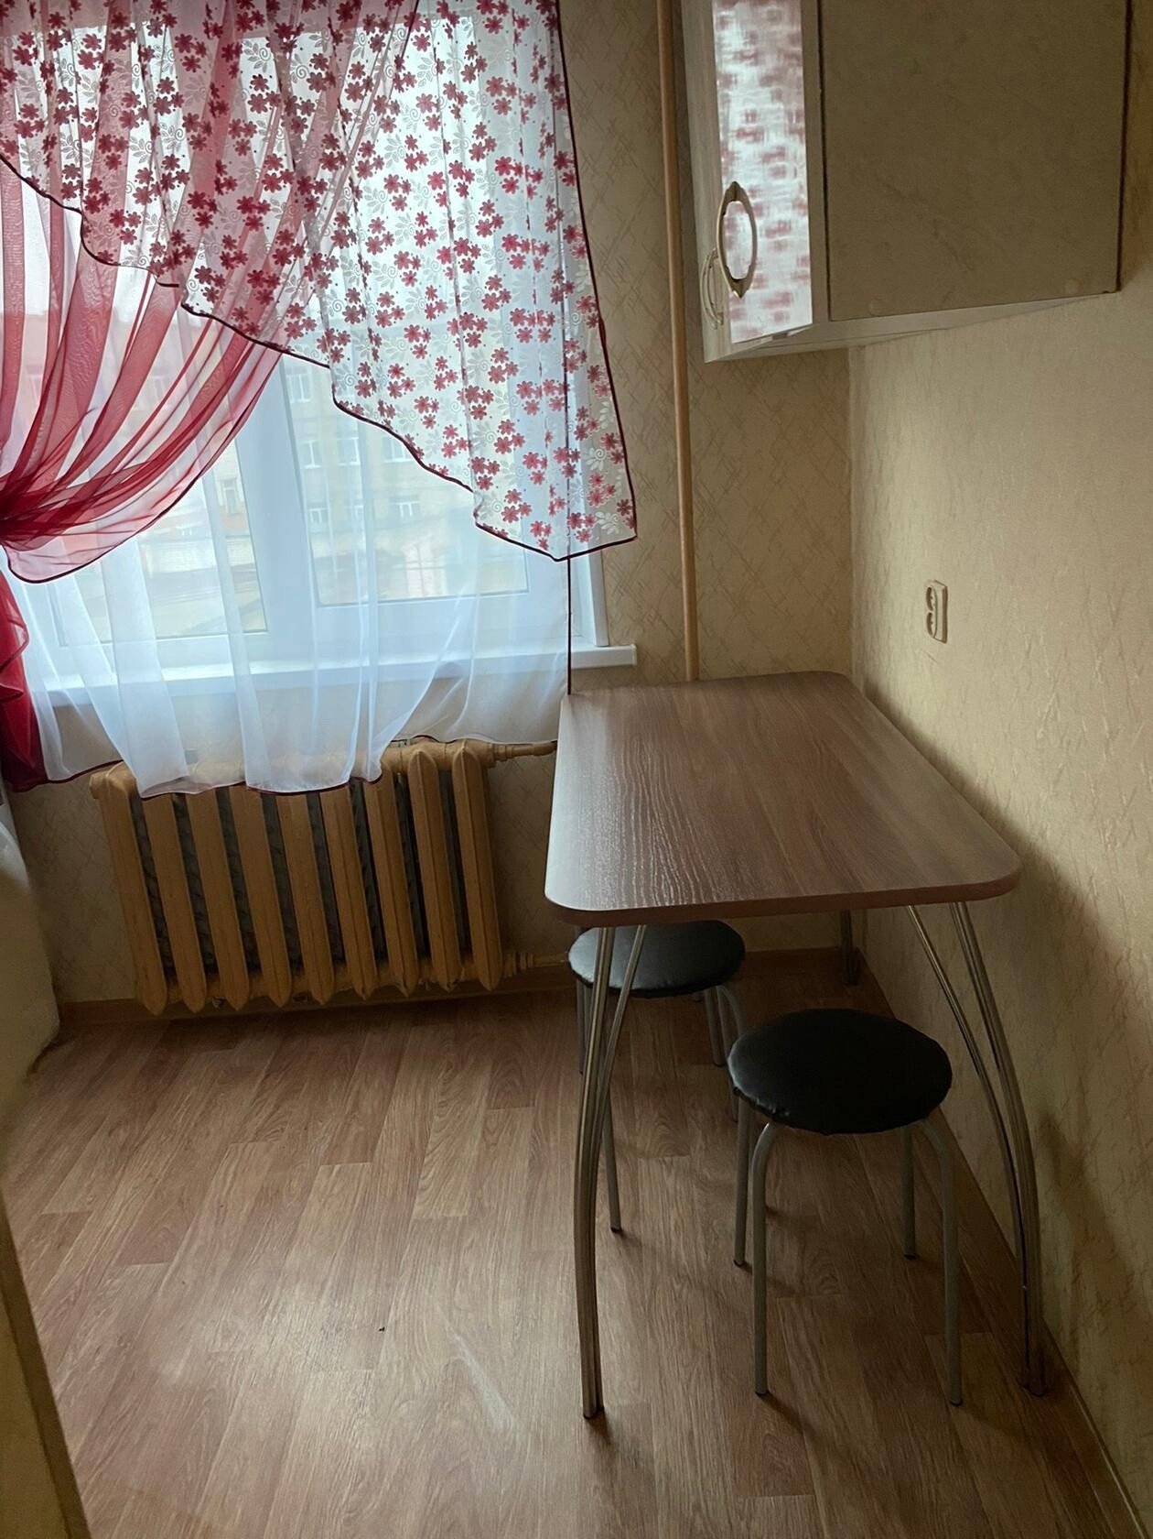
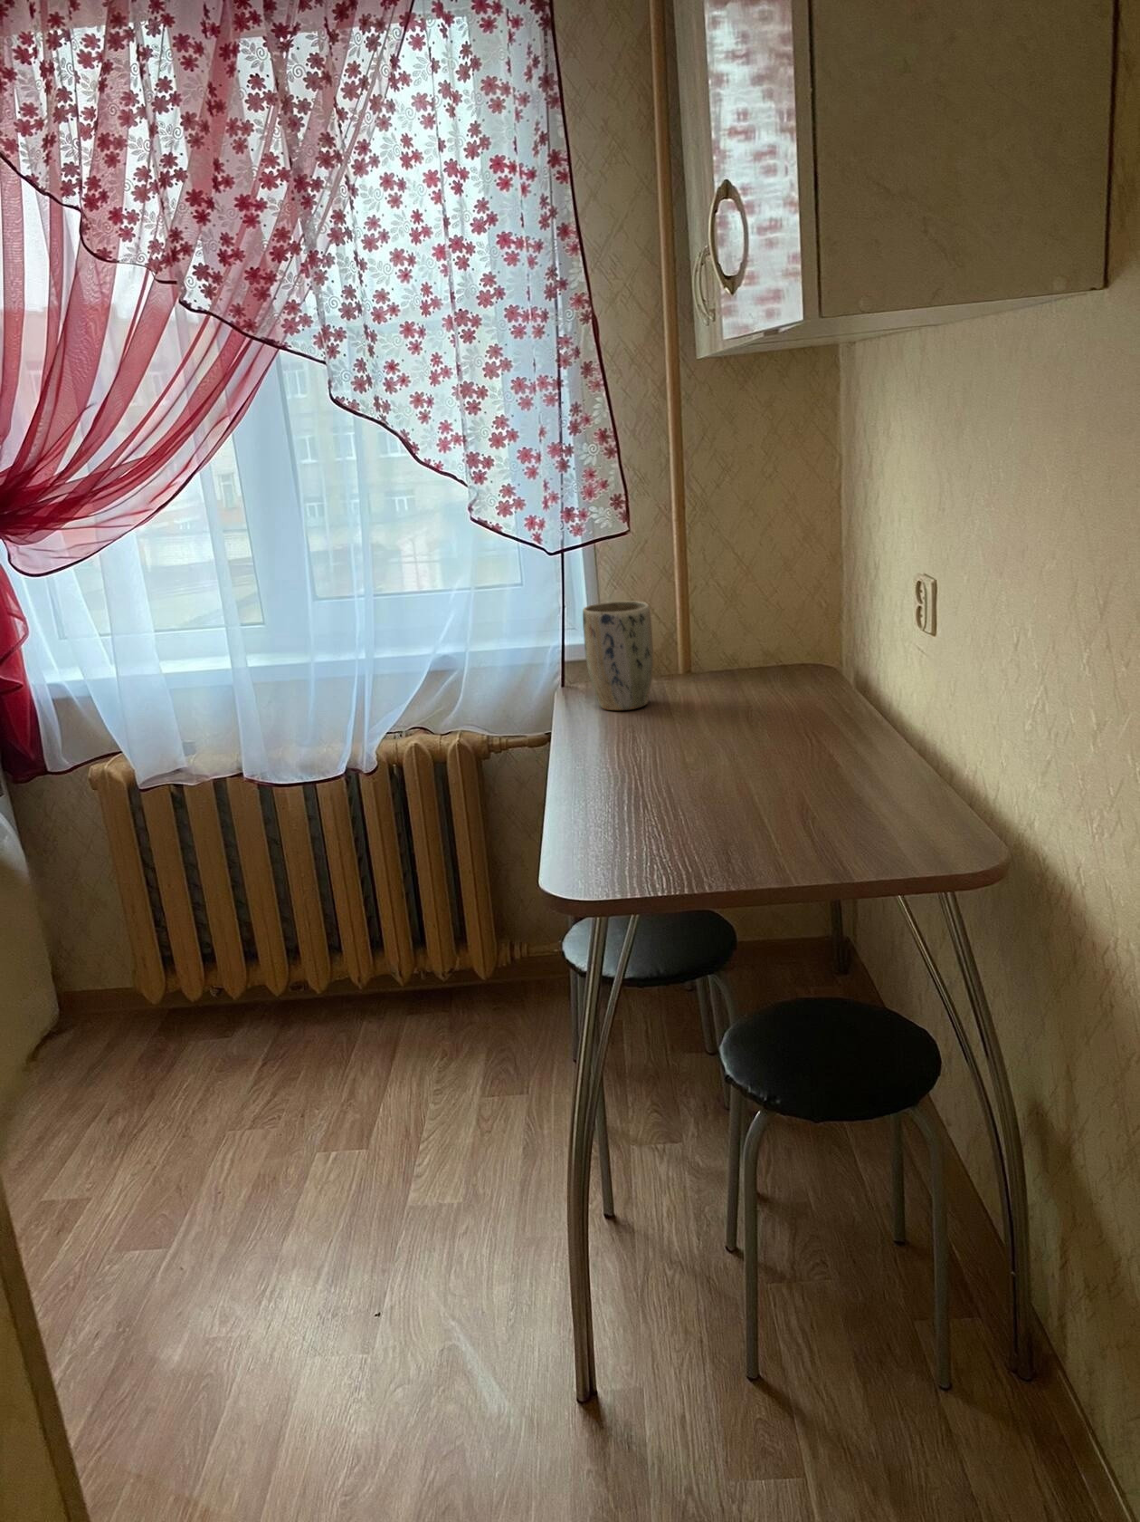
+ plant pot (619, 656)
